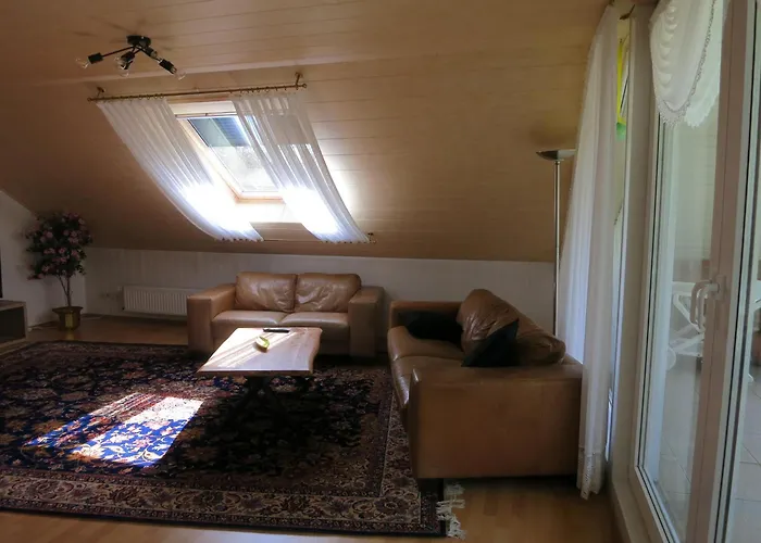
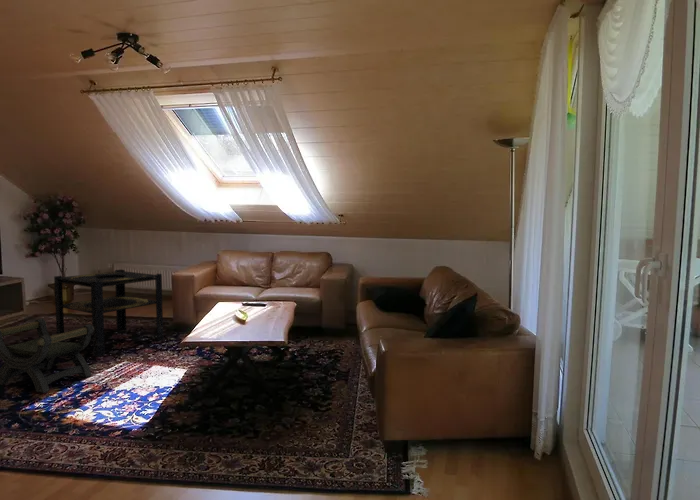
+ side table (110, 309)
+ stool (43, 353)
